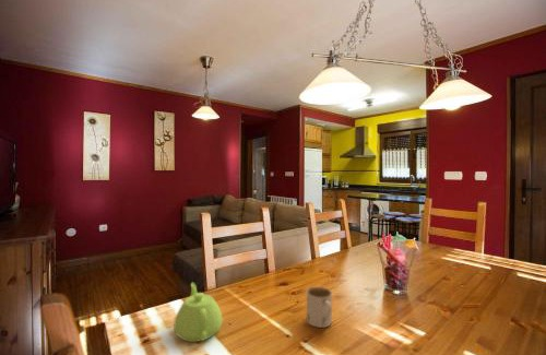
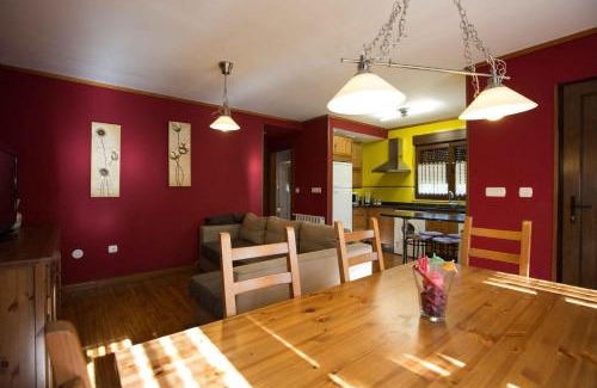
- teapot (198, 310)
- mug (321, 308)
